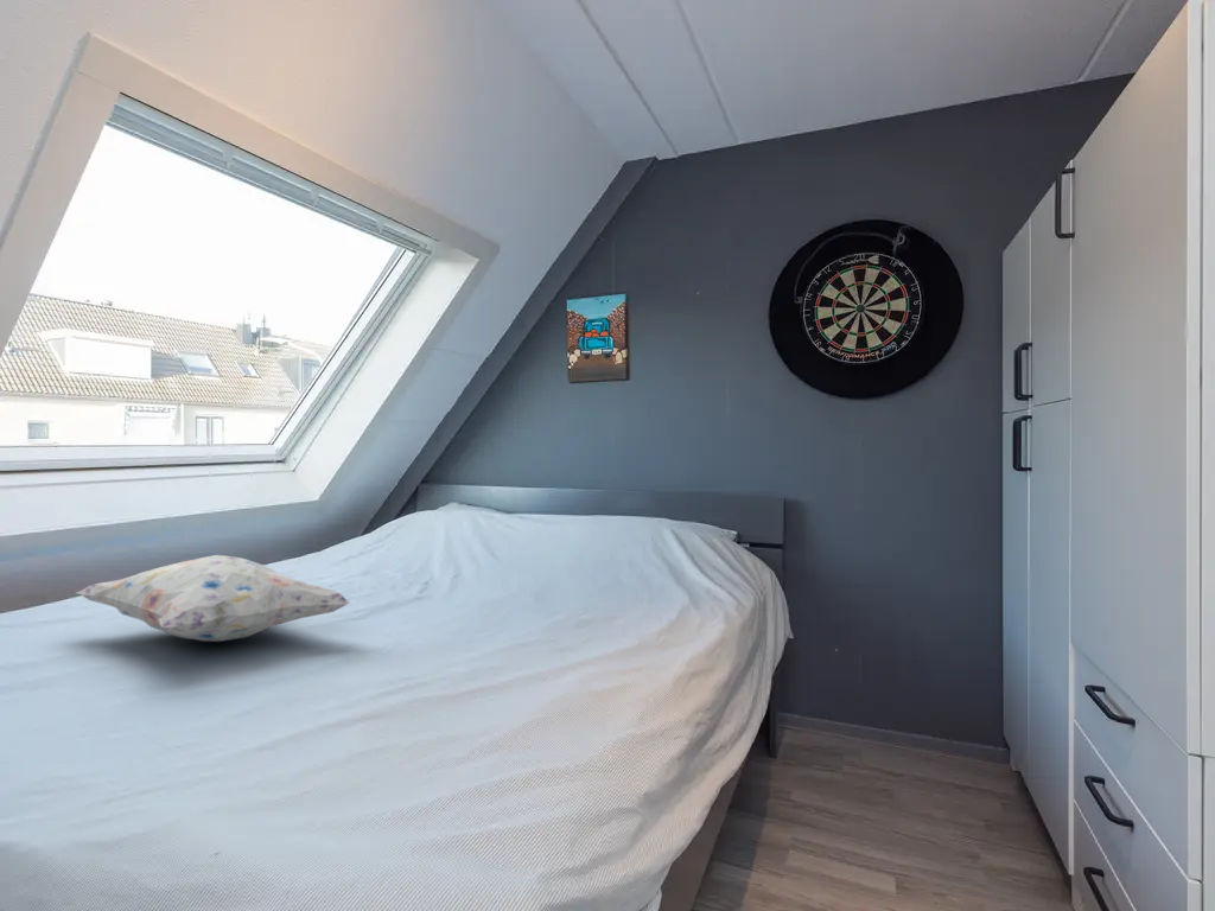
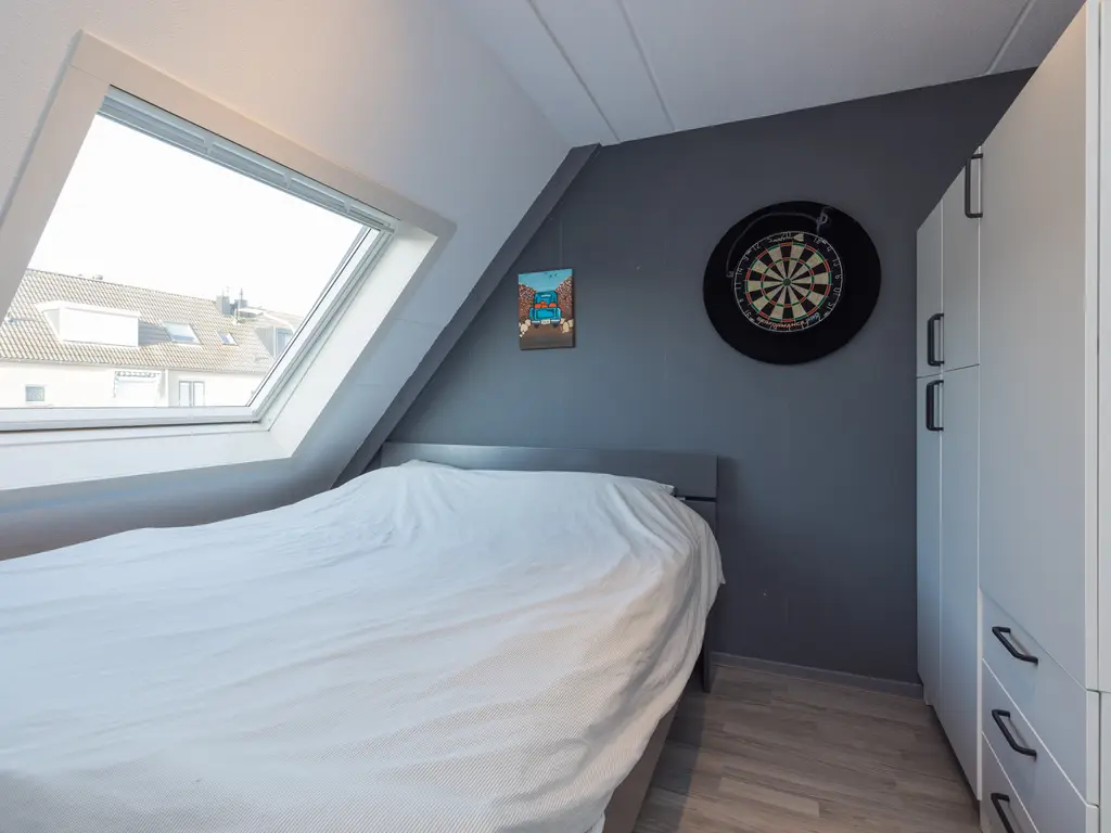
- decorative pillow (217, 597)
